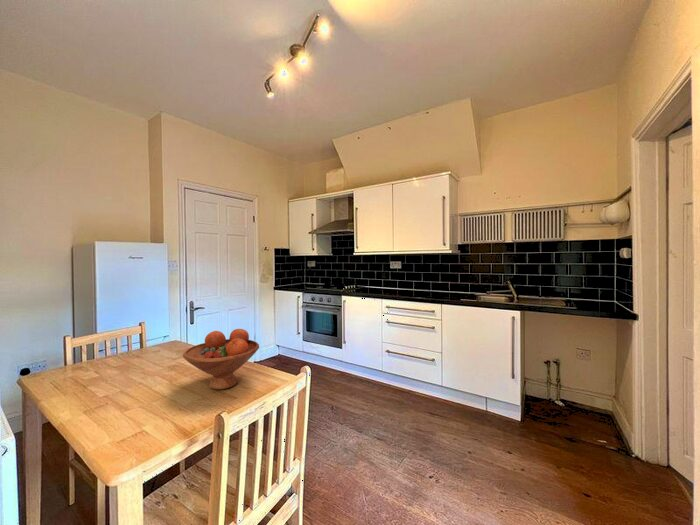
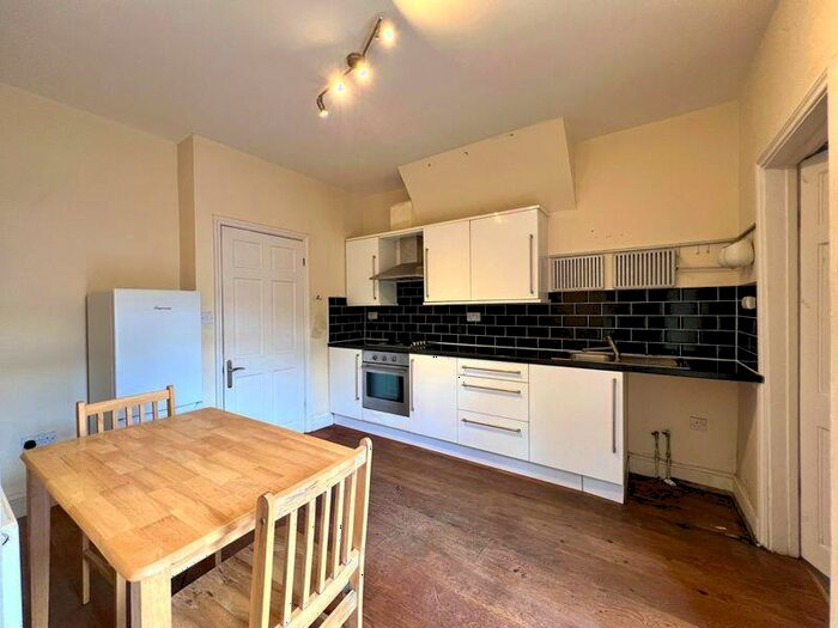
- fruit bowl (223, 359)
